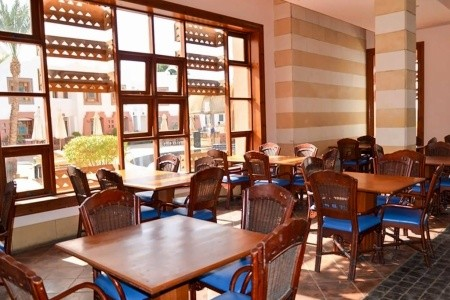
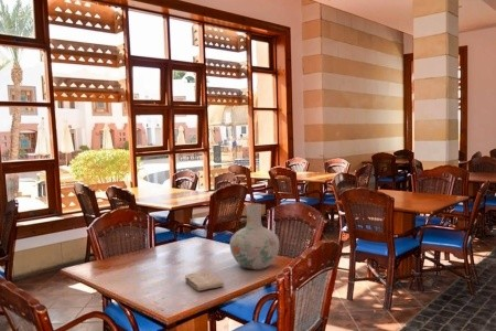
+ washcloth (203, 279)
+ vase (254, 235)
